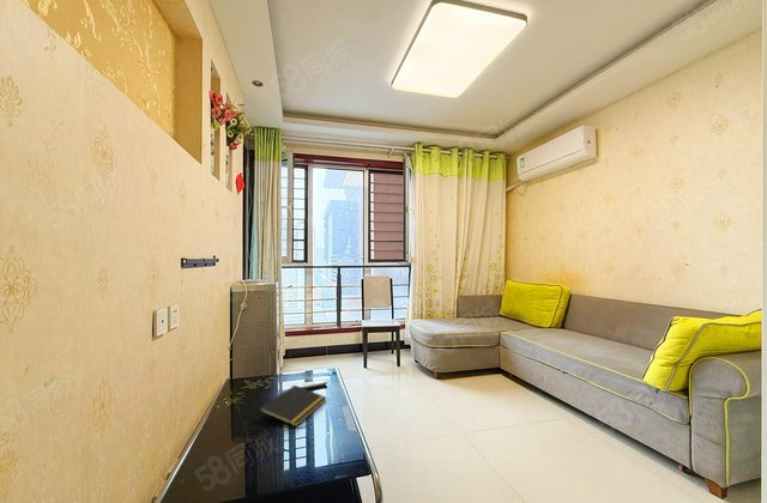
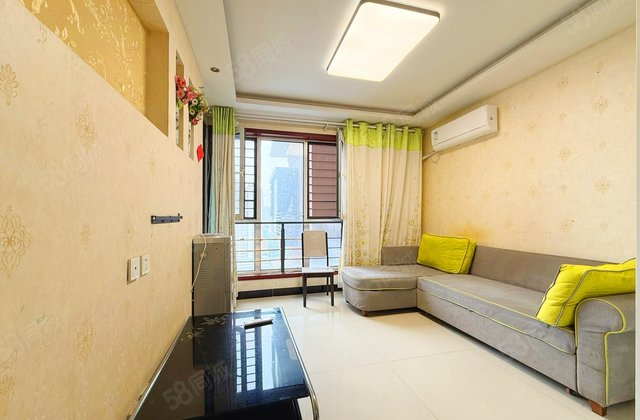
- notepad (295, 404)
